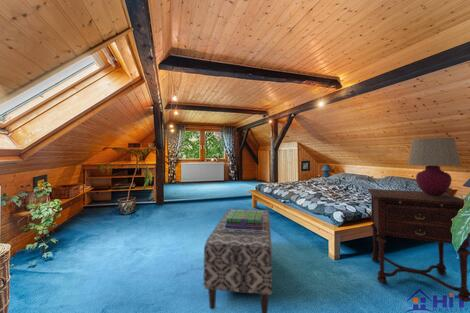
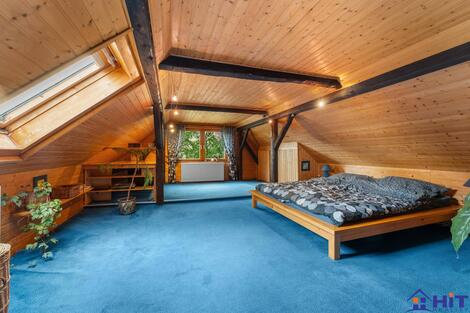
- bench (244, 248)
- side table (411, 235)
- stack of books (245, 219)
- table lamp (432, 166)
